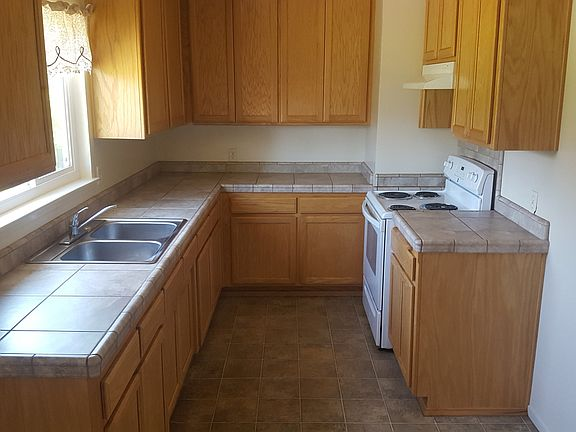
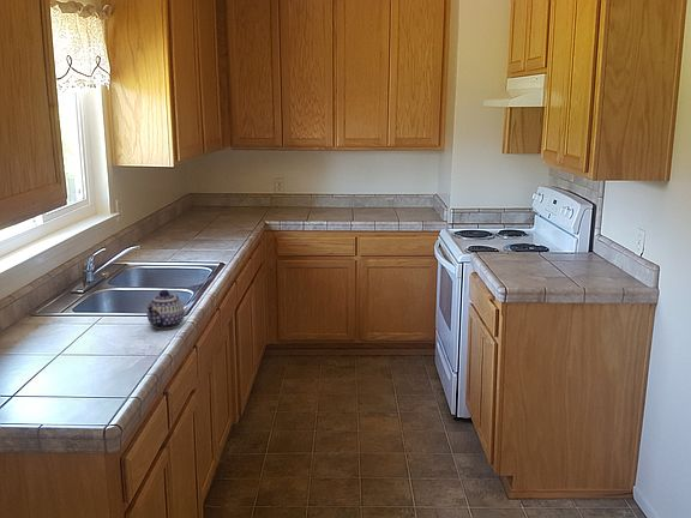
+ teapot (164, 308)
